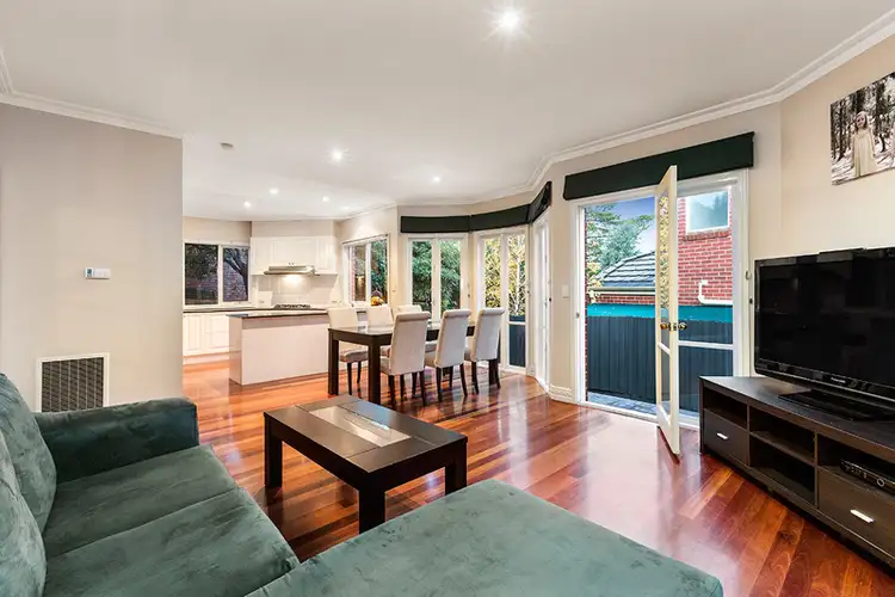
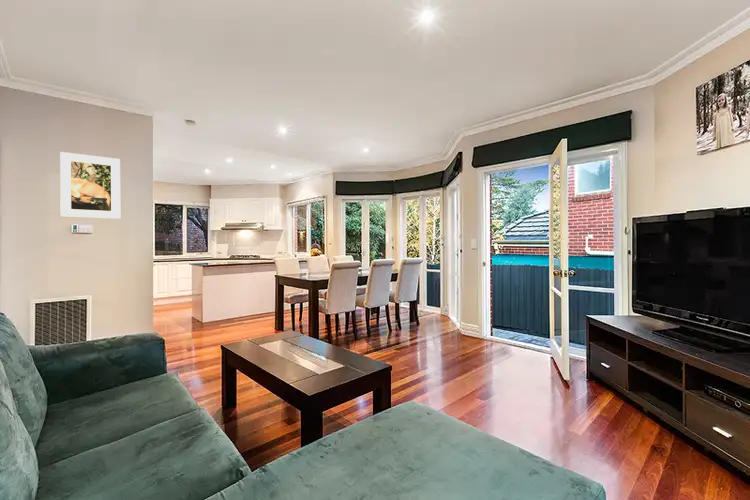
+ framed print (91, 186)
